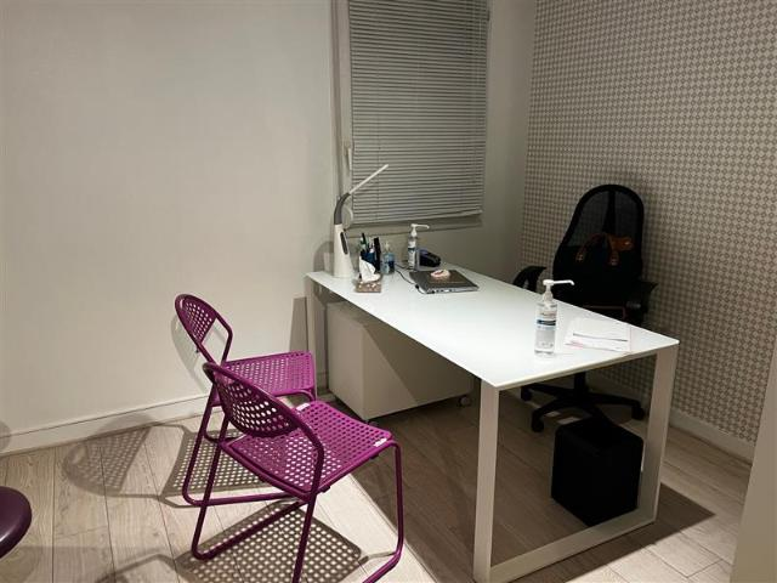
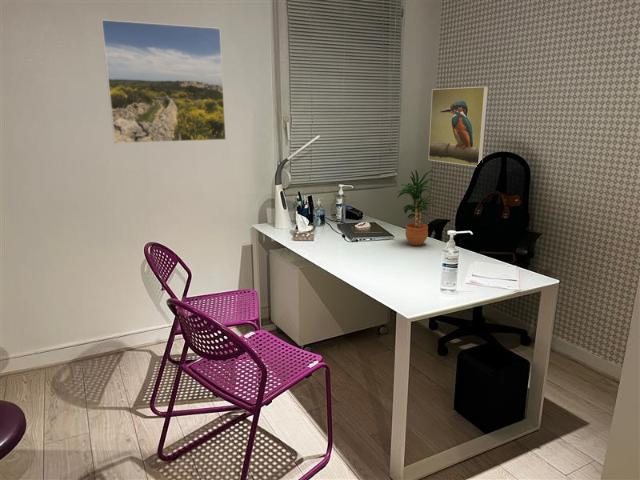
+ potted plant (414, 207)
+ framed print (455, 126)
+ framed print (168, 84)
